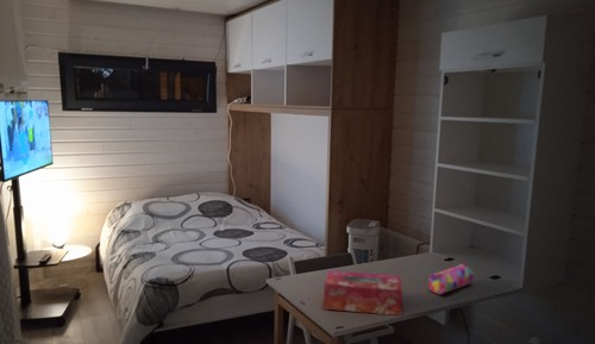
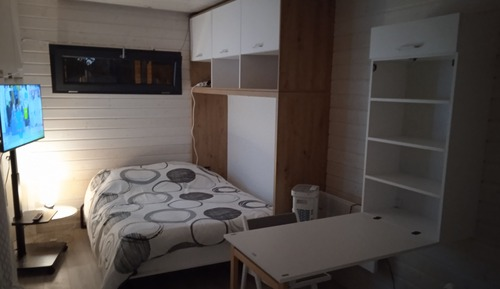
- tissue box (362, 292)
- pencil case (451, 279)
